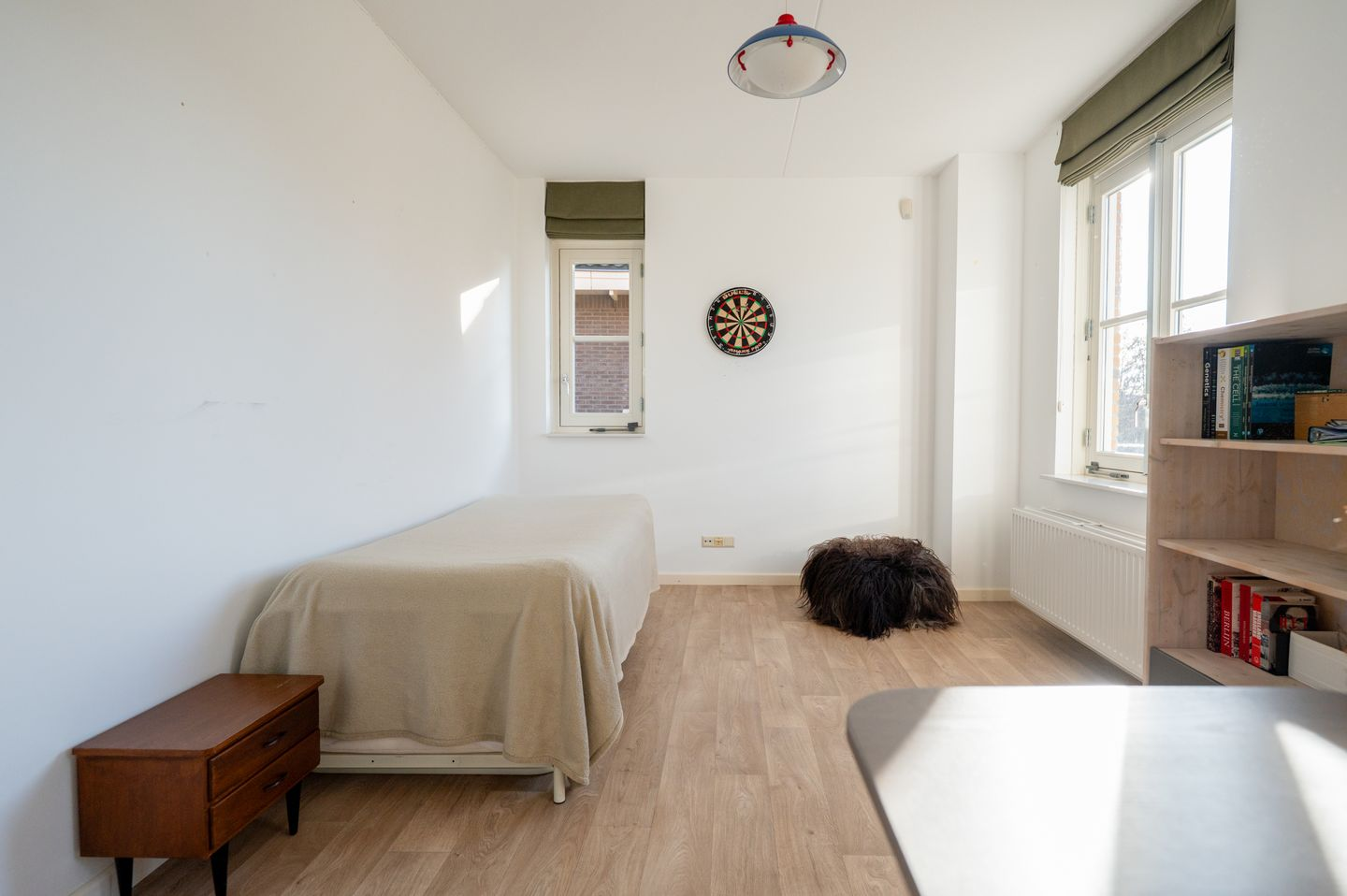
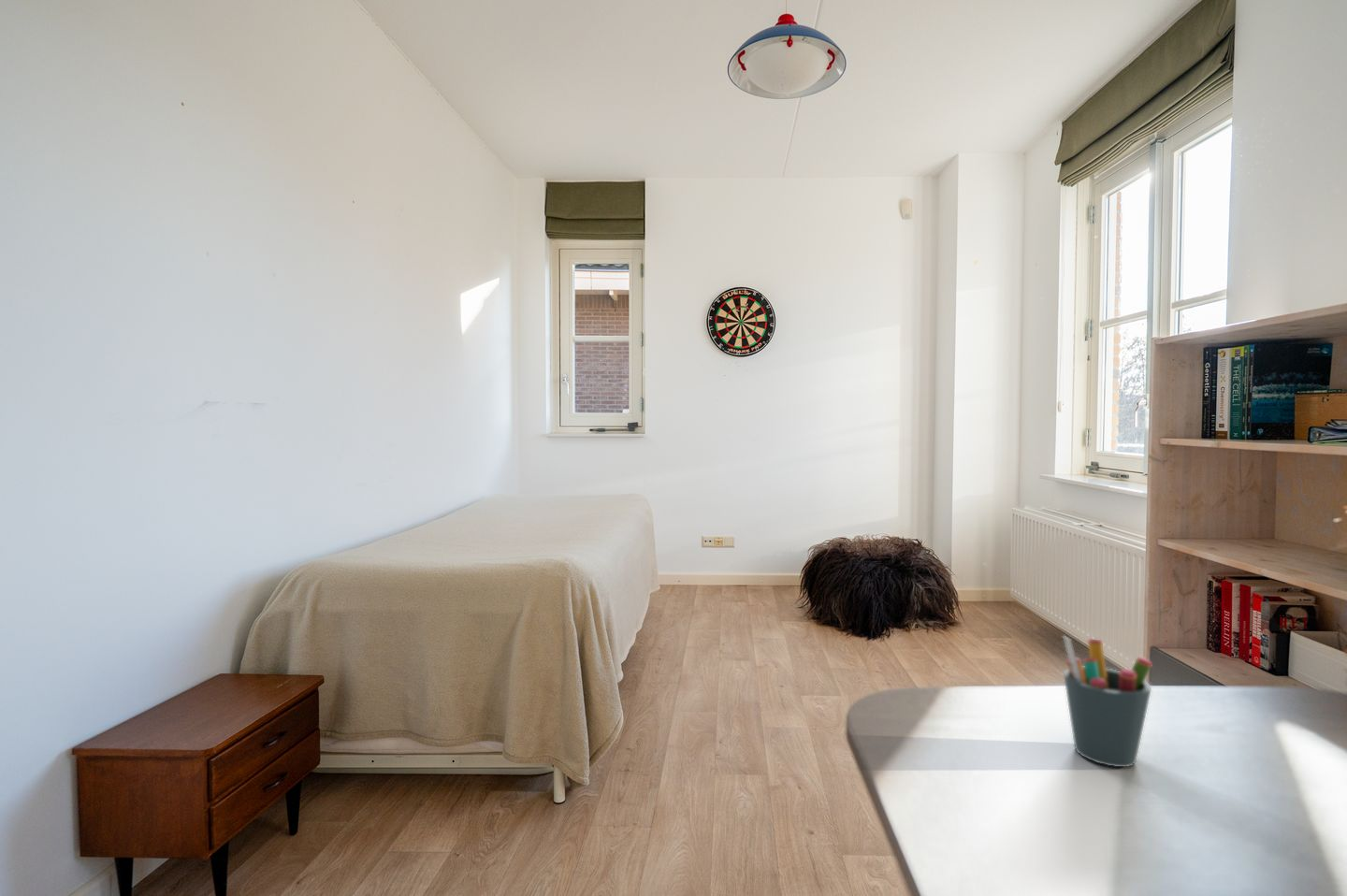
+ pen holder (1105, 696)
